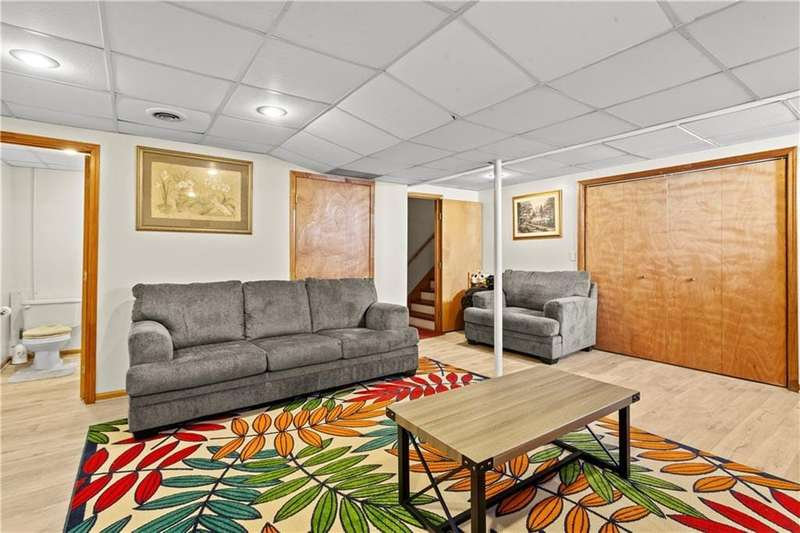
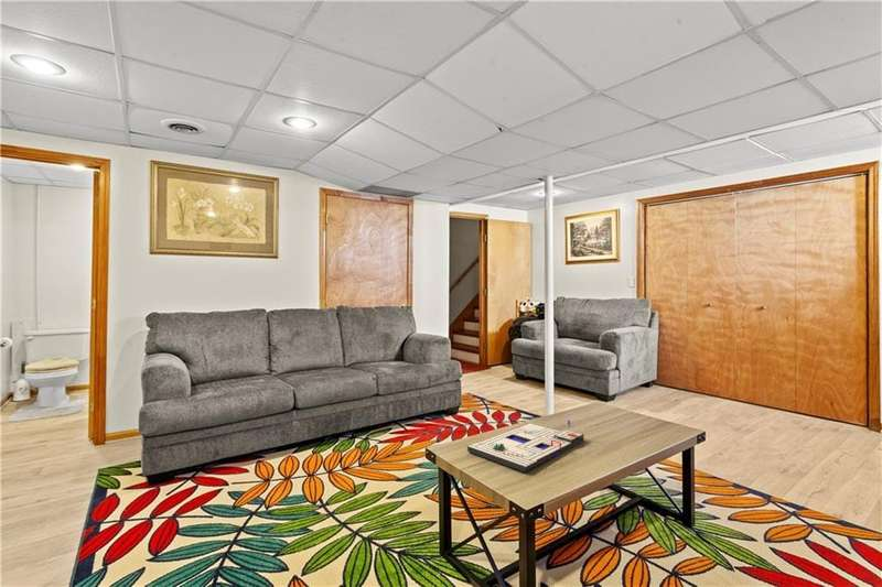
+ board game (527, 435)
